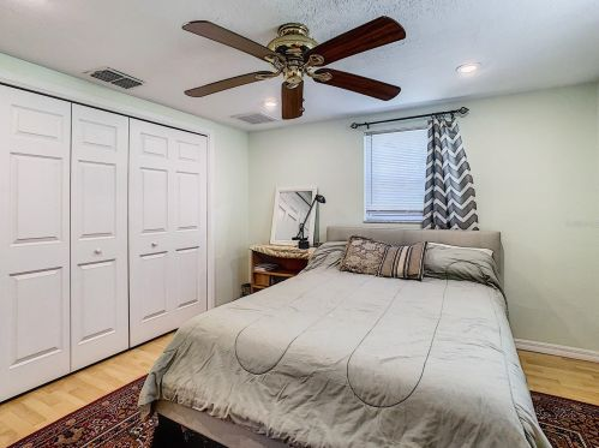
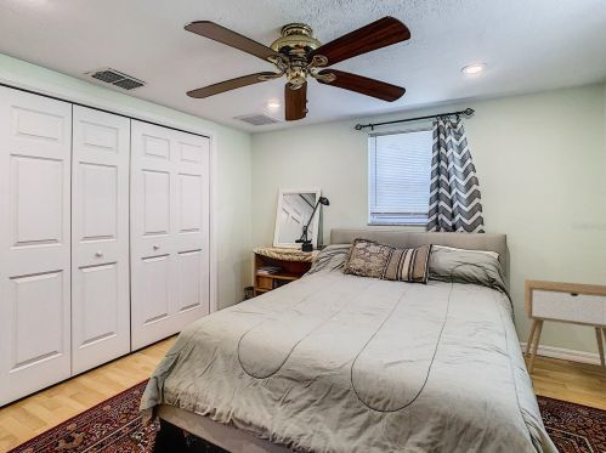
+ nightstand (568, 323)
